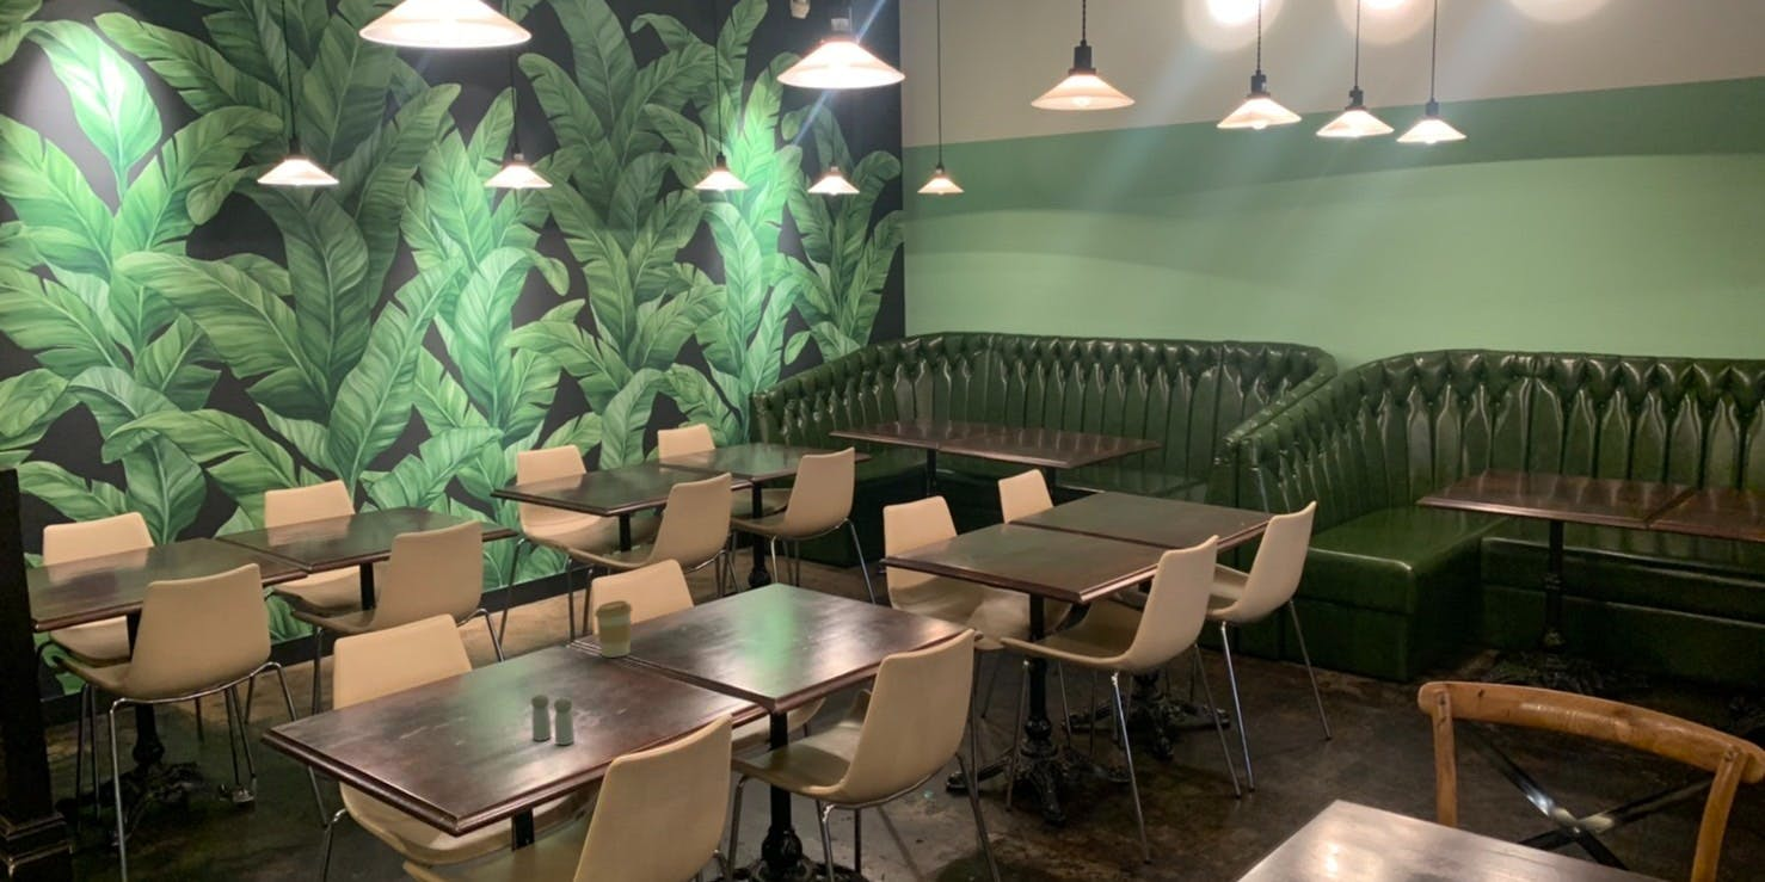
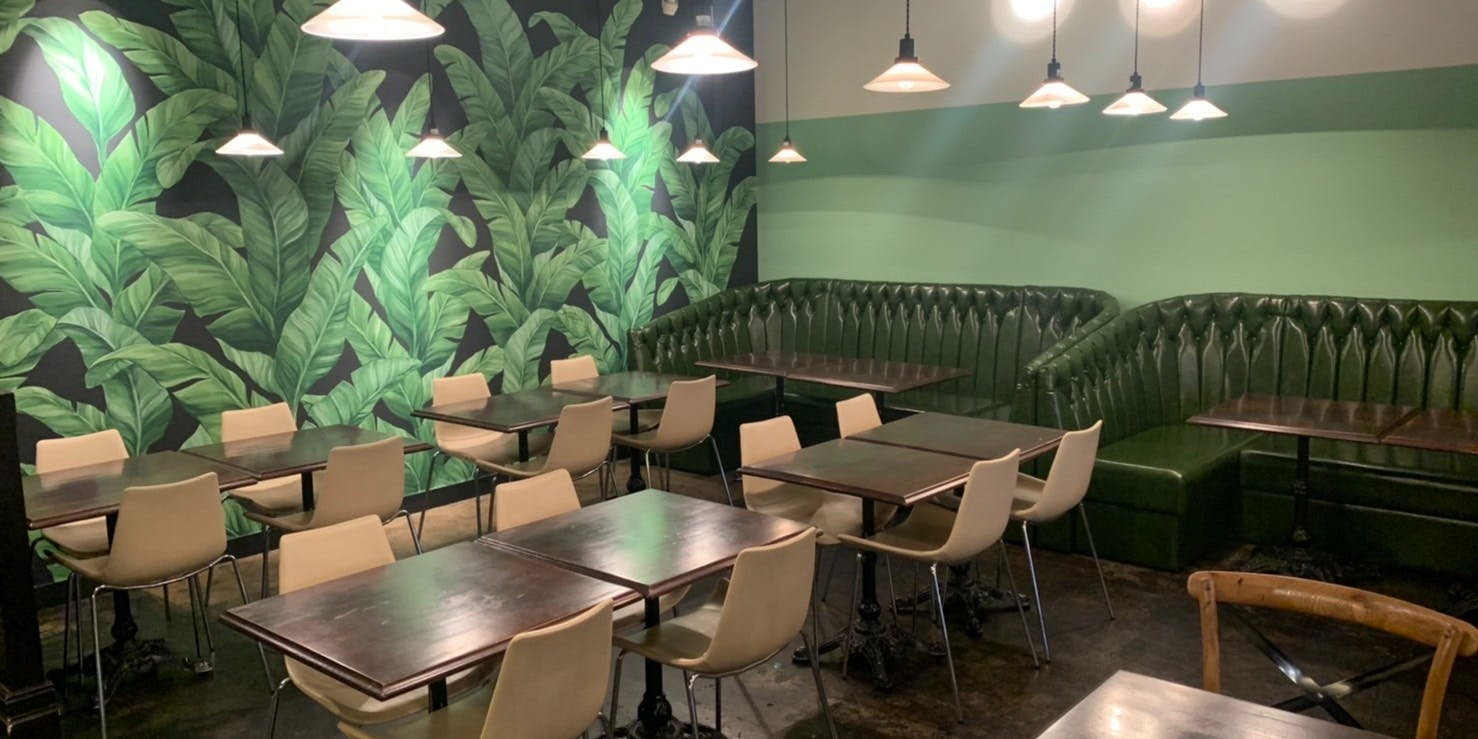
- salt and pepper shaker (549, 718)
- coffee cup (614, 628)
